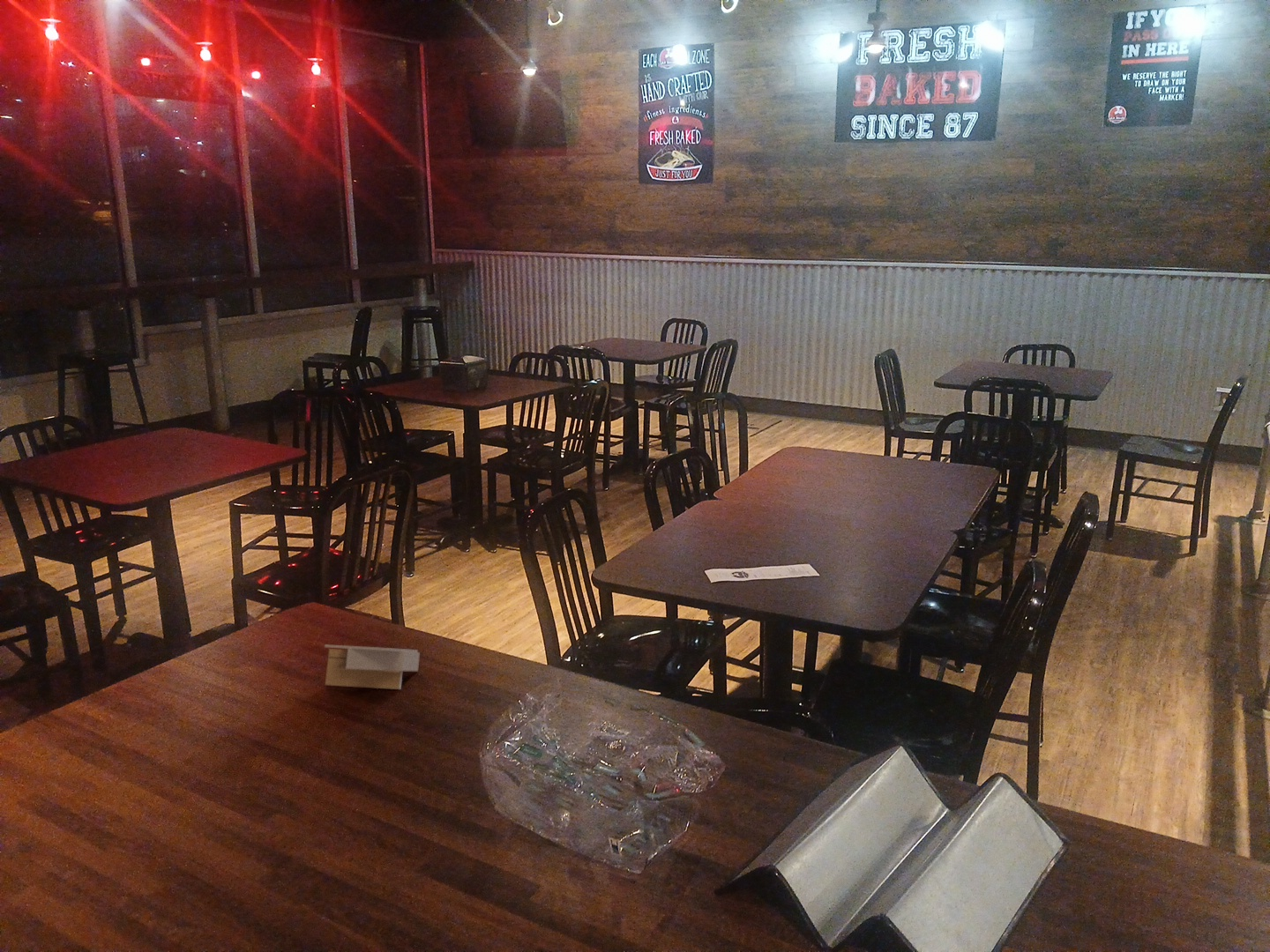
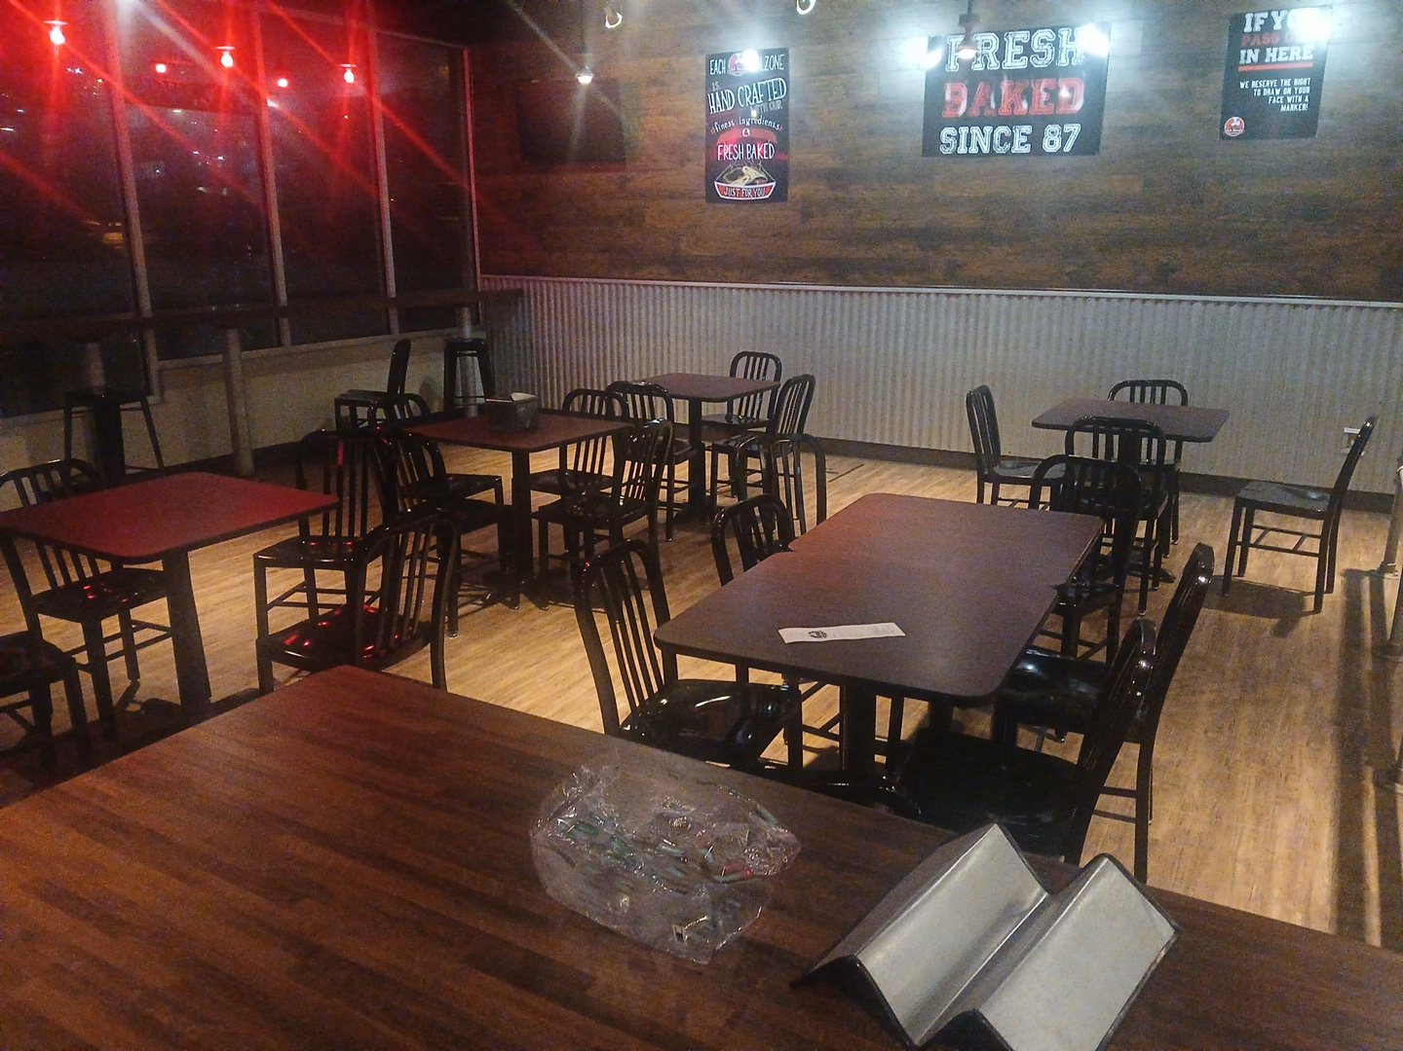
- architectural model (366, 658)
